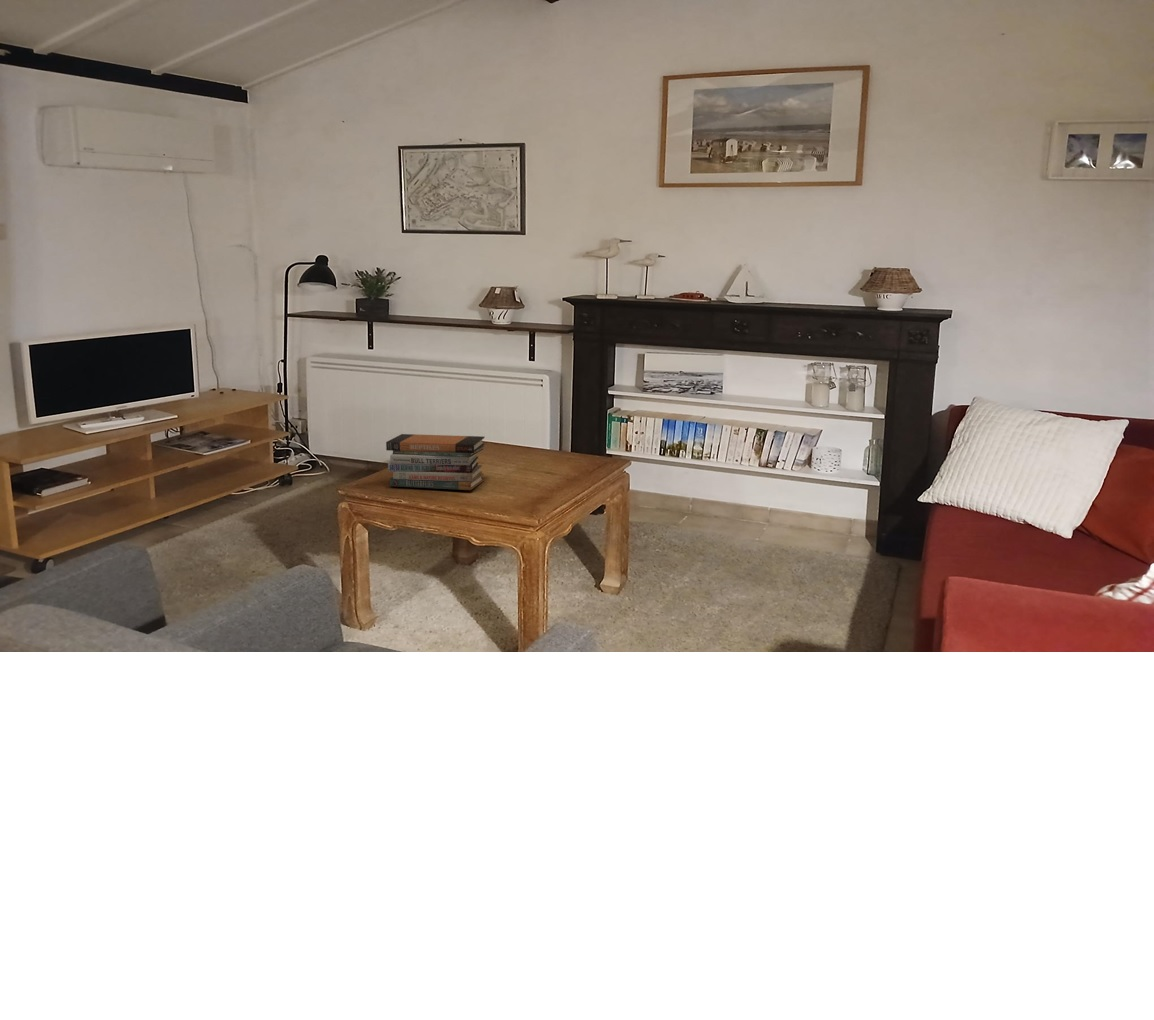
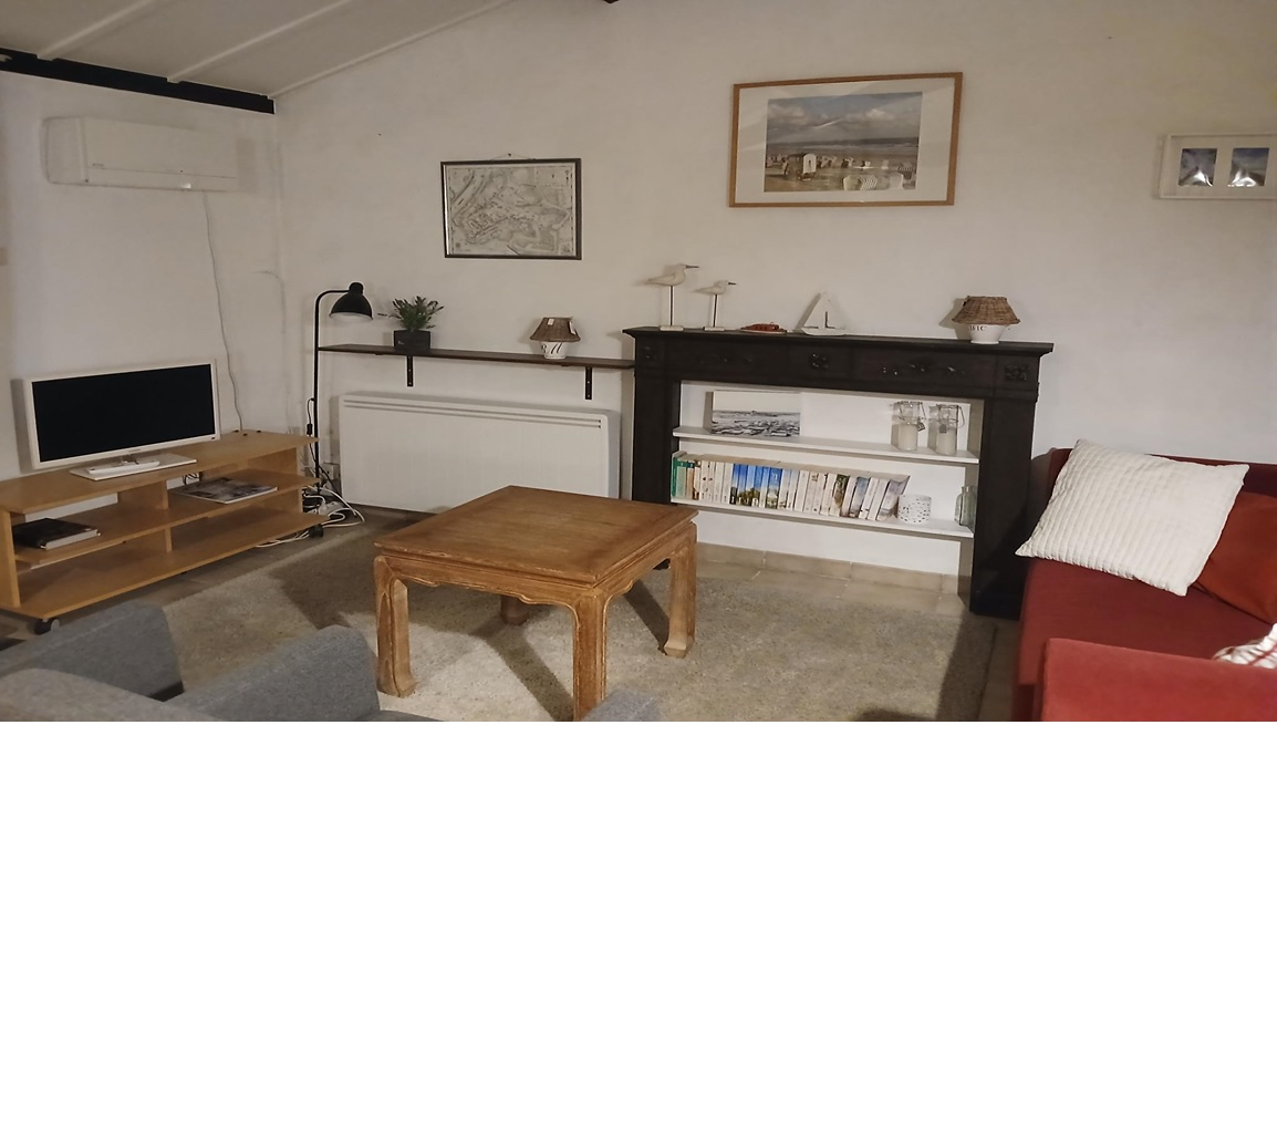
- book stack (436, 461)
